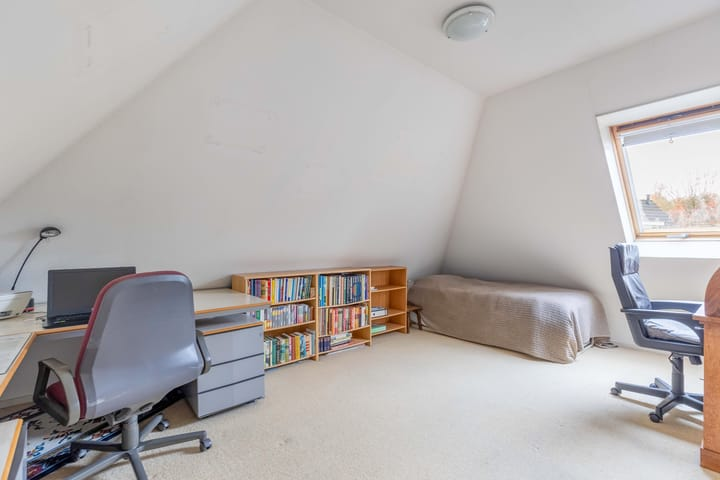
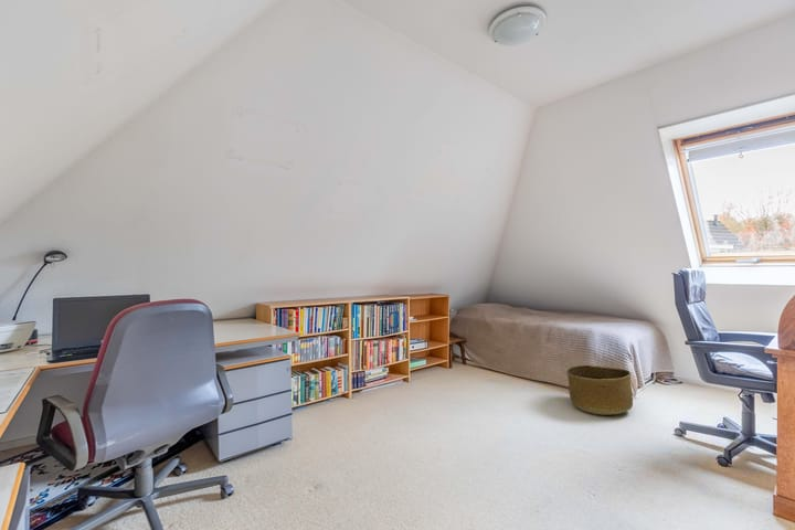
+ basket (598, 389)
